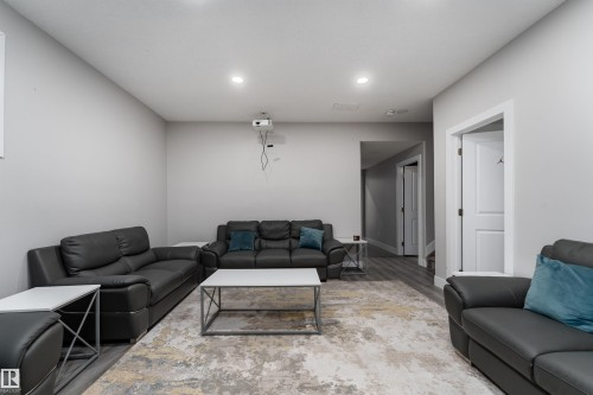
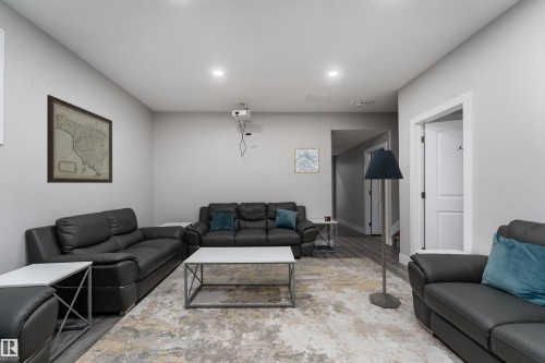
+ floor lamp (383, 225)
+ wall art (85, 146)
+ wall art (306, 160)
